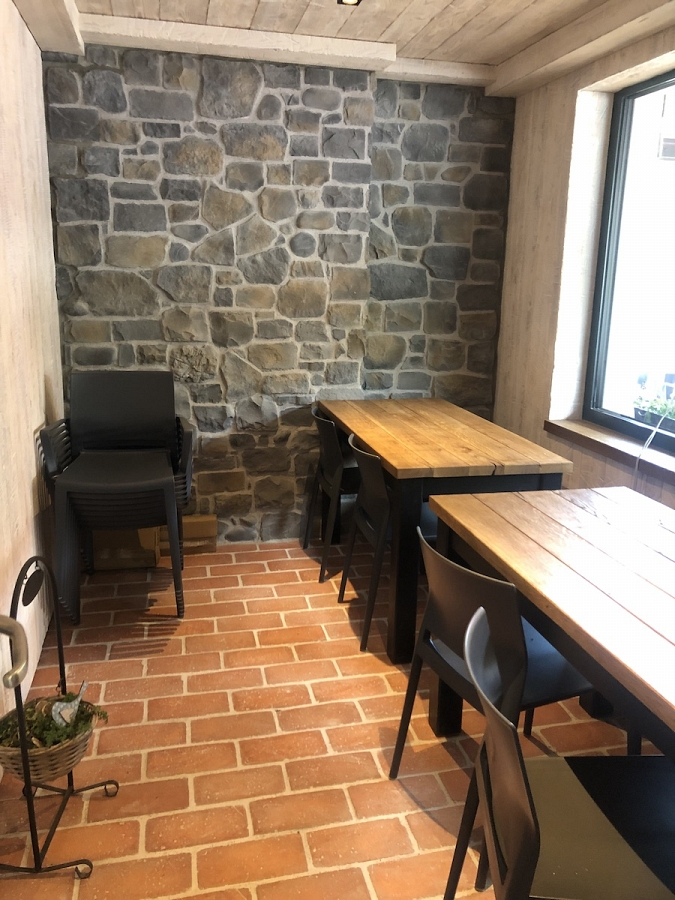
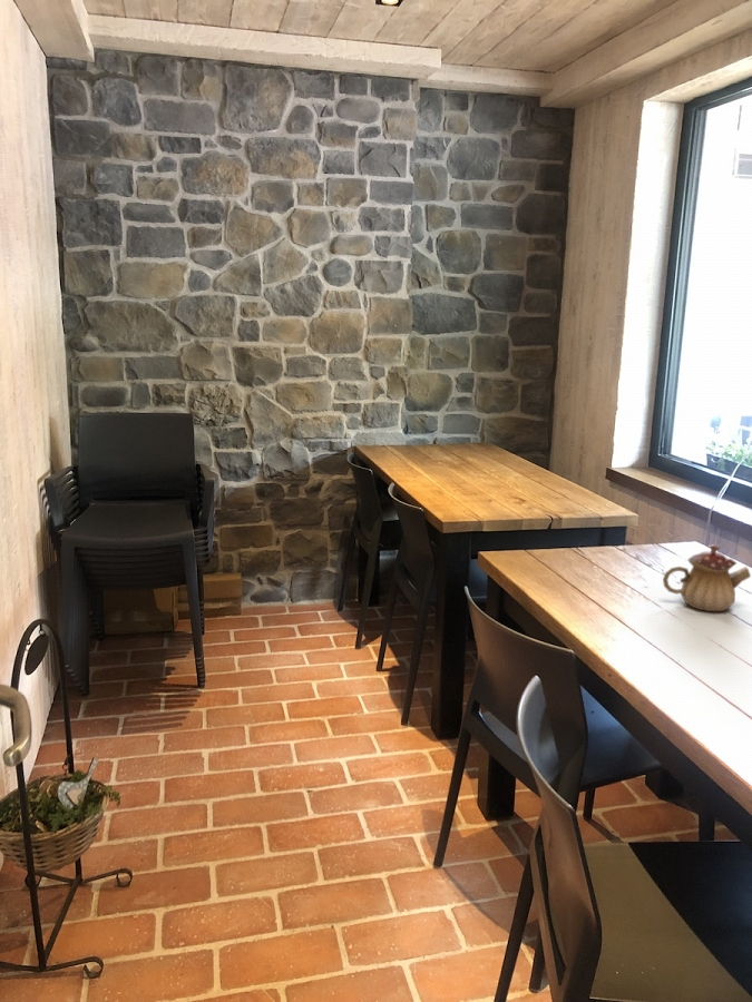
+ teapot (706, 573)
